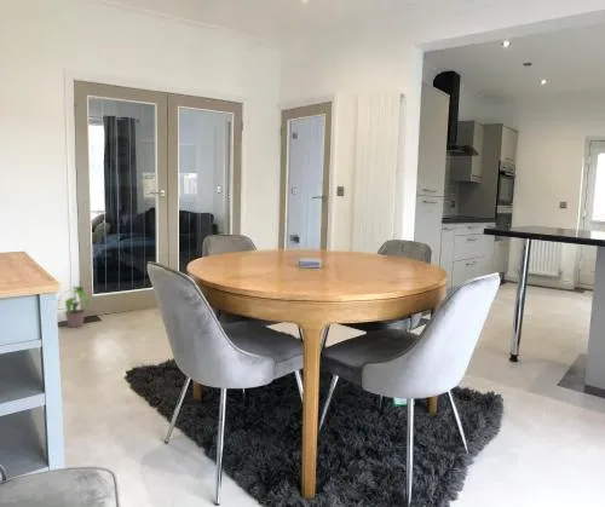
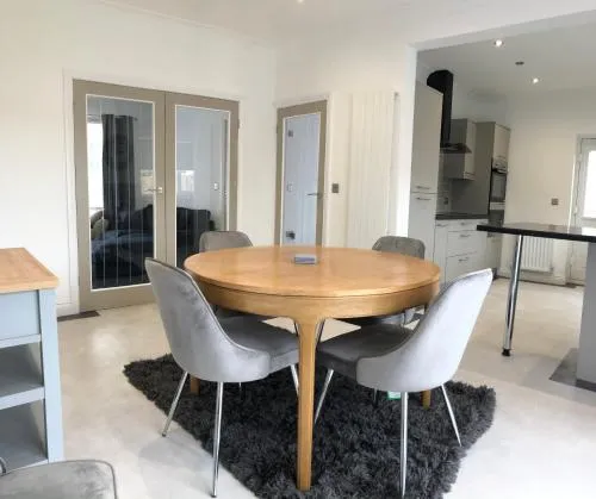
- potted plant (74, 306)
